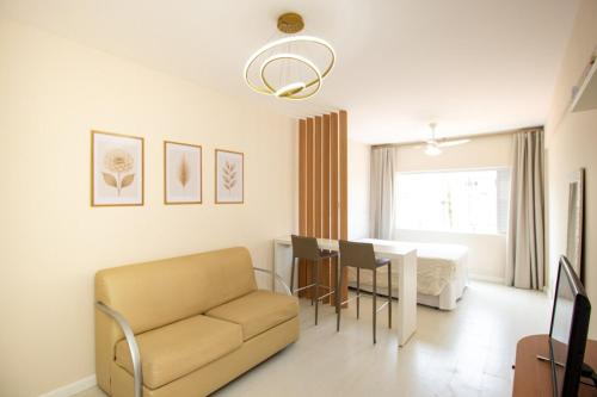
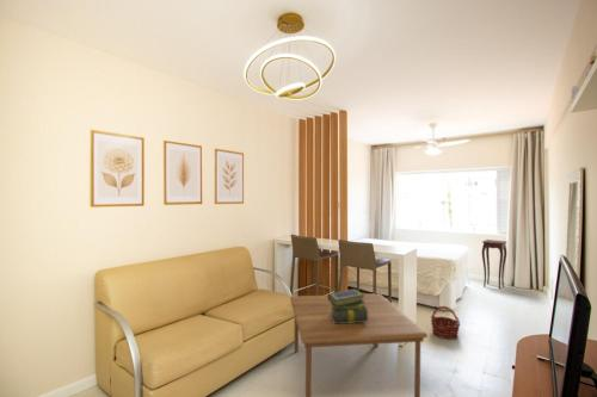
+ stack of books (346, 305)
+ basket (444, 320)
+ coffee table (347, 341)
+ side table (488, 263)
